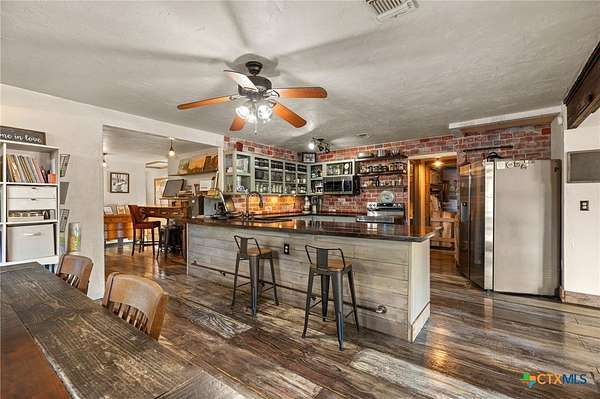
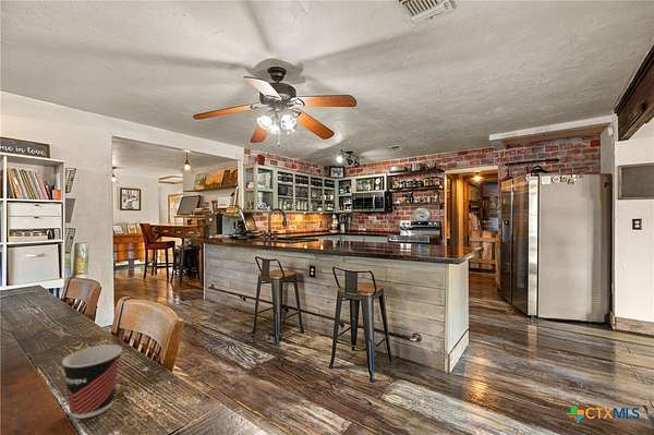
+ cup (93, 380)
